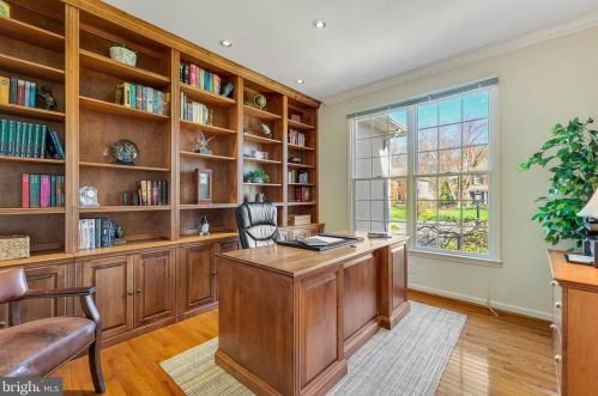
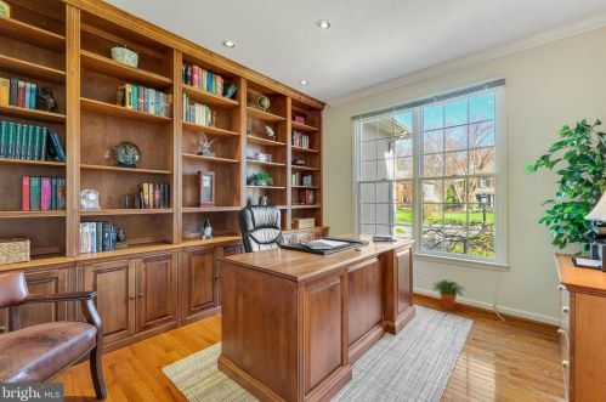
+ potted plant (447, 294)
